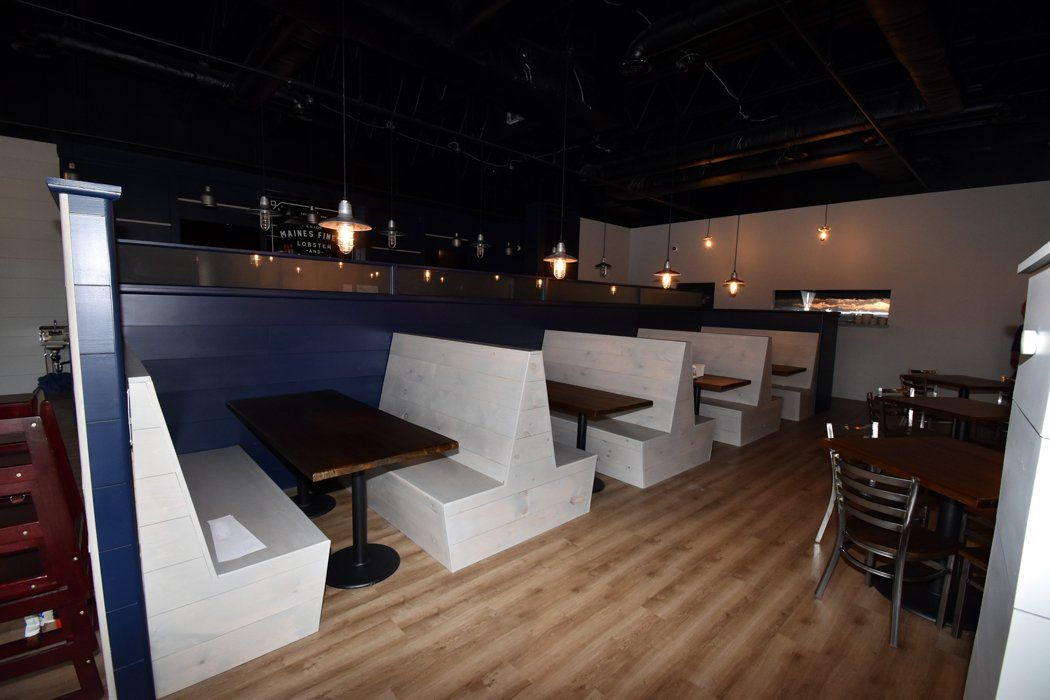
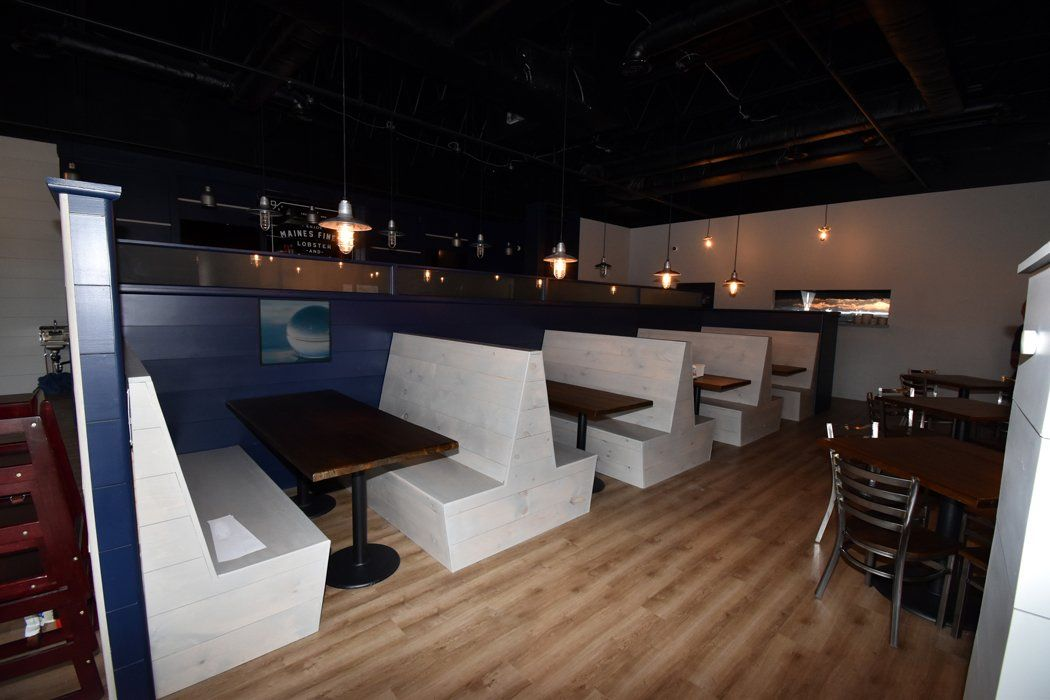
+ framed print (296, 331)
